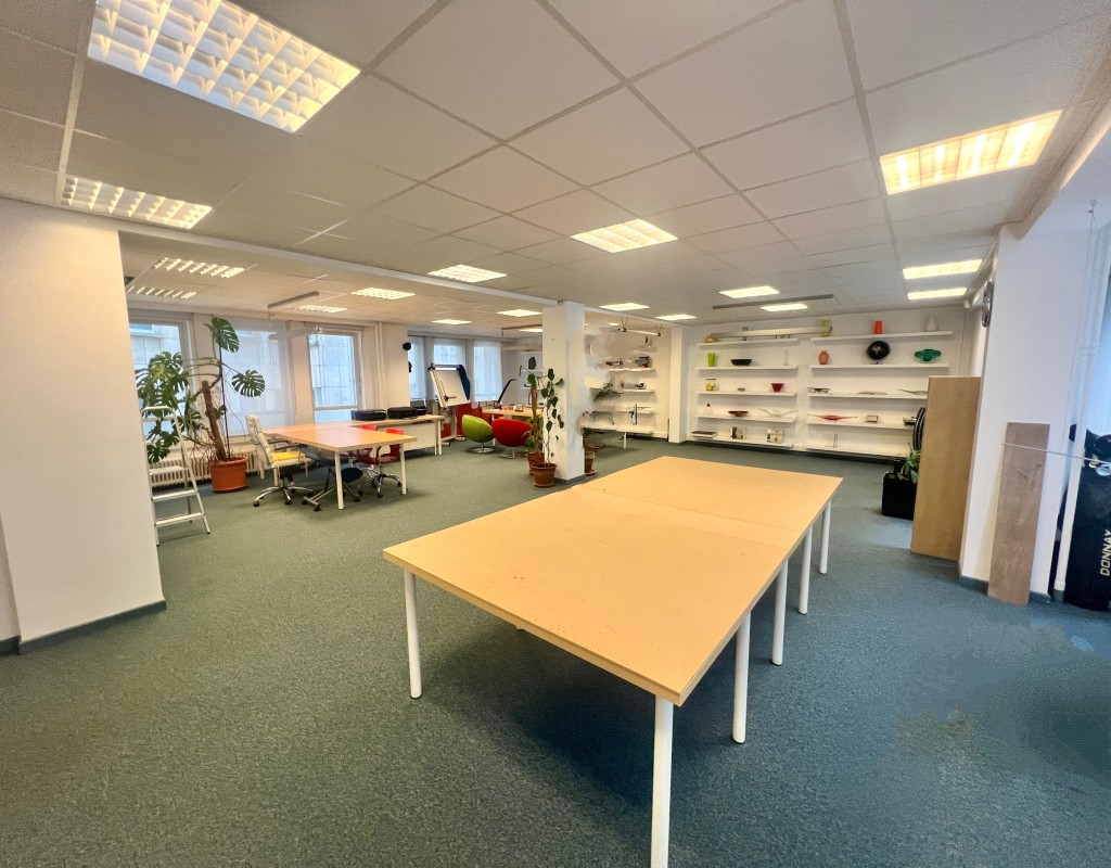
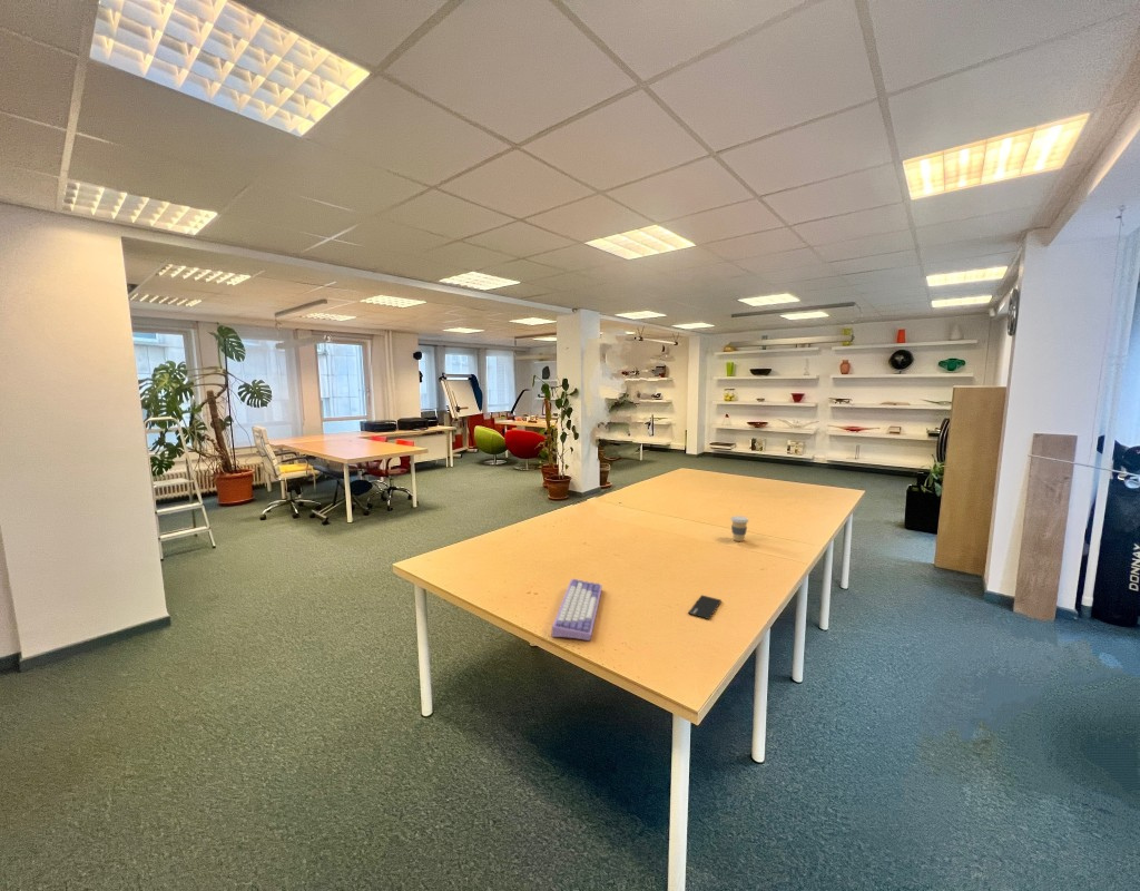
+ coffee cup (739, 528)
+ keyboard (579, 605)
+ smartphone (705, 606)
